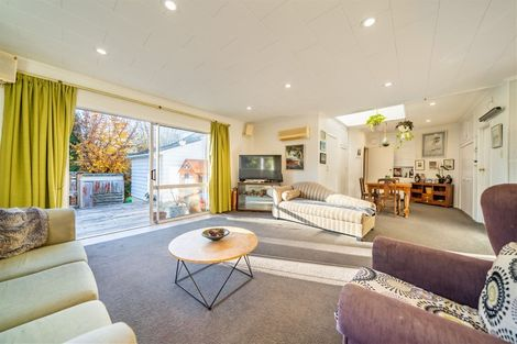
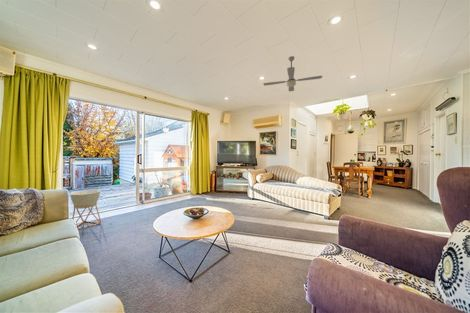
+ ceiling fan (291, 71)
+ planter (85, 208)
